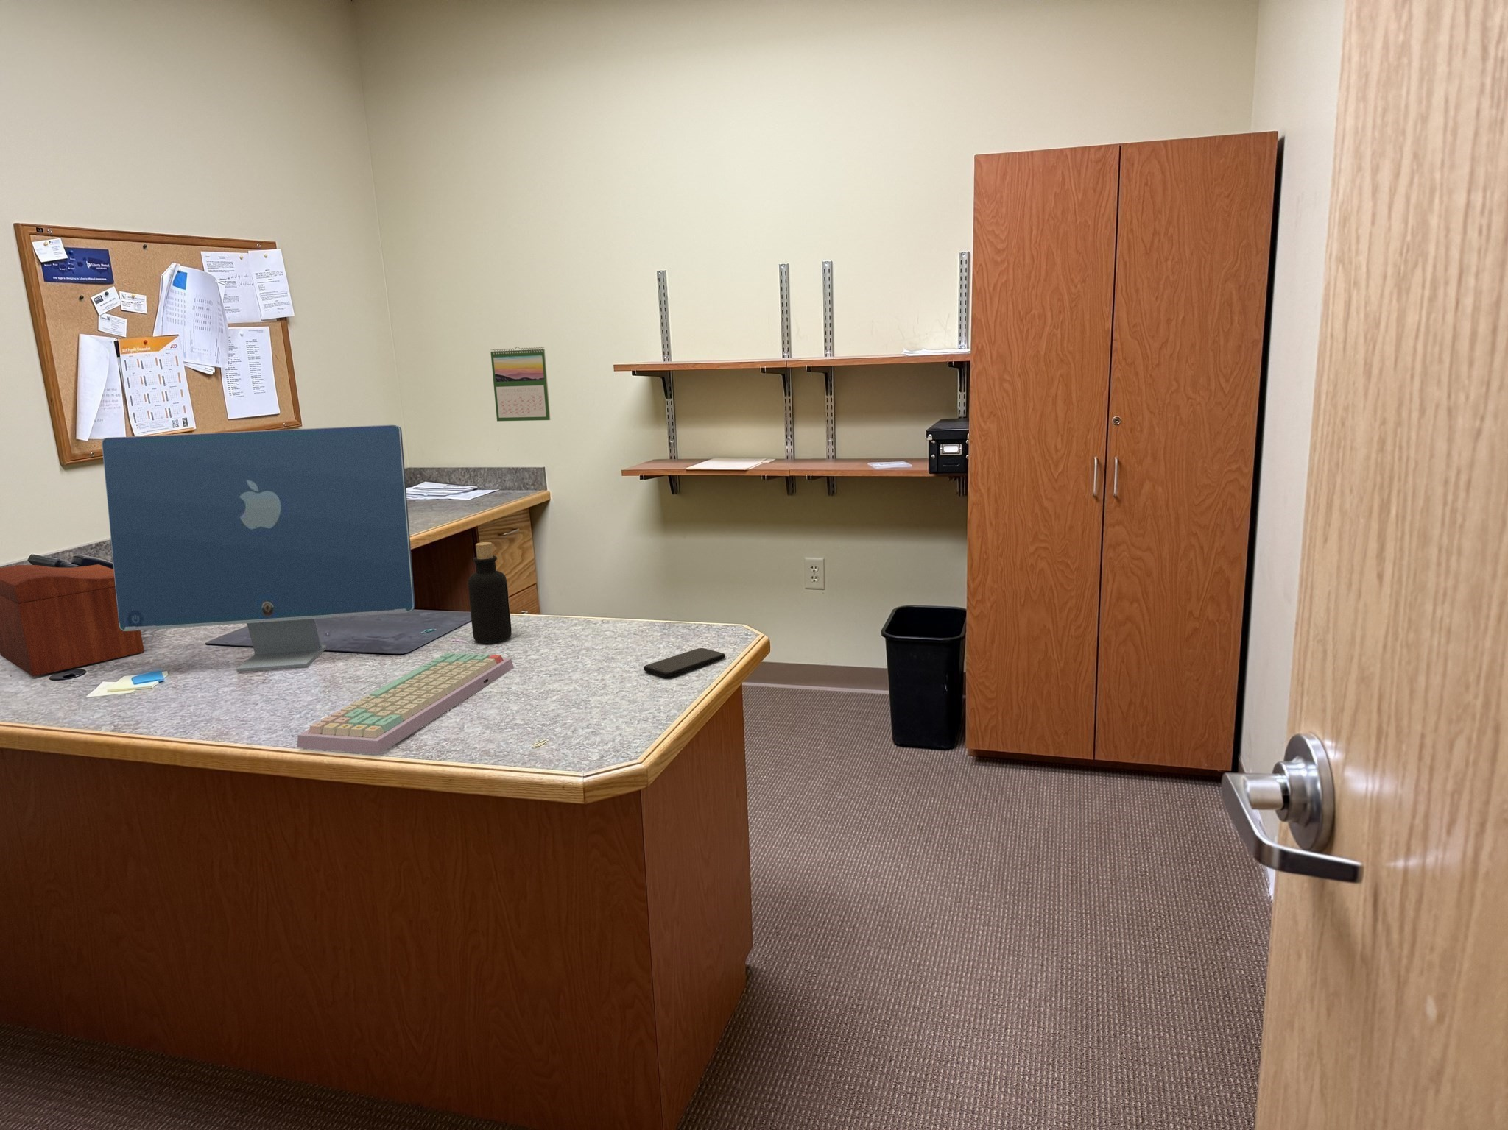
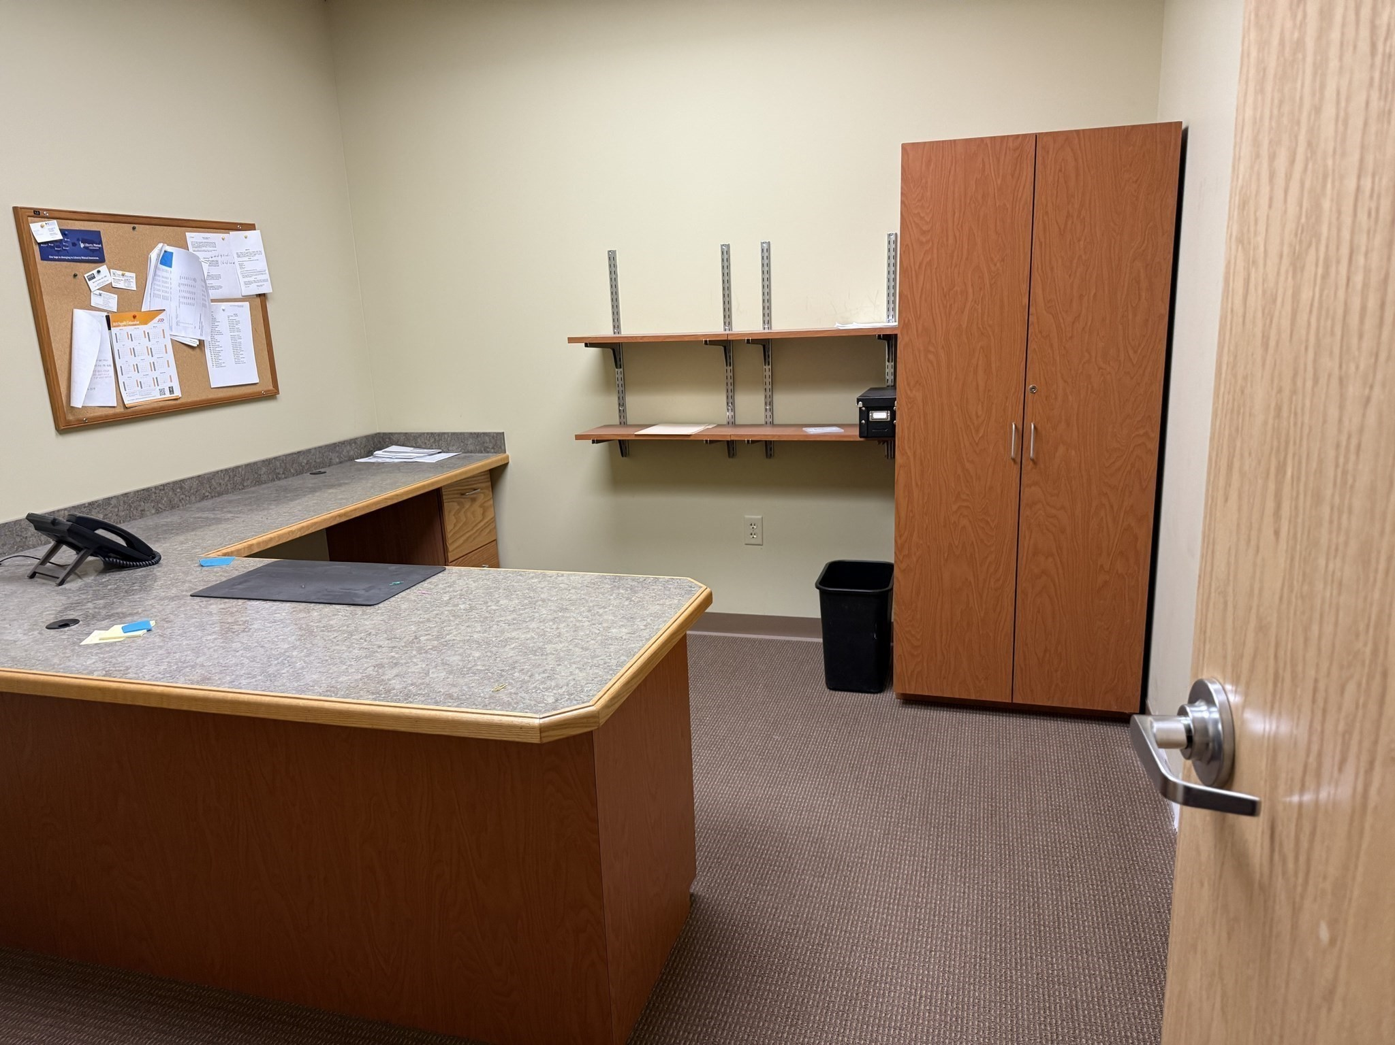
- computer monitor (267, 548)
- calendar (520, 385)
- bottle (488, 591)
- sewing box (64, 608)
- keyboard (416, 696)
- smartphone (685, 661)
